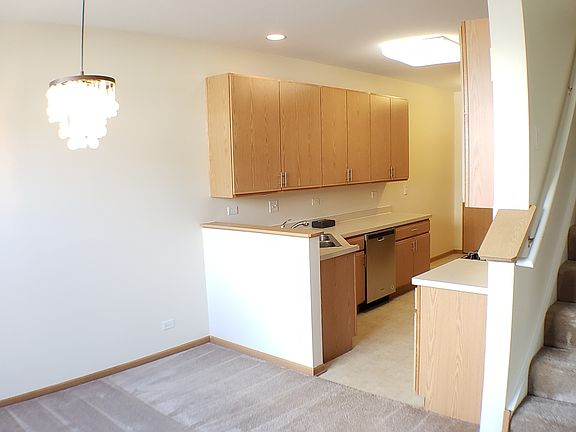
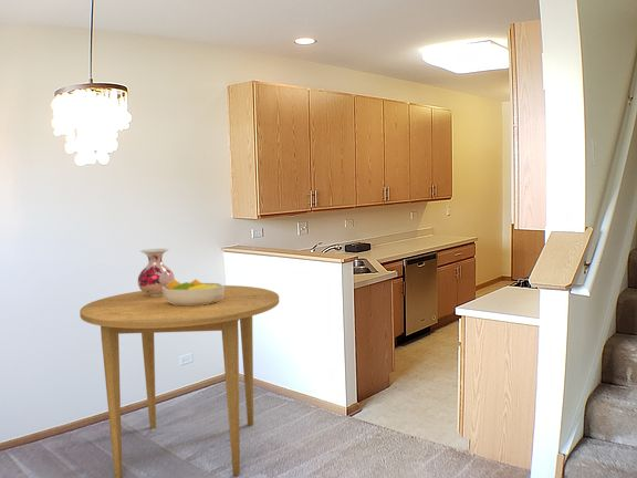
+ dining table (154, 375)
+ fruit bowl (192, 290)
+ vase (155, 272)
